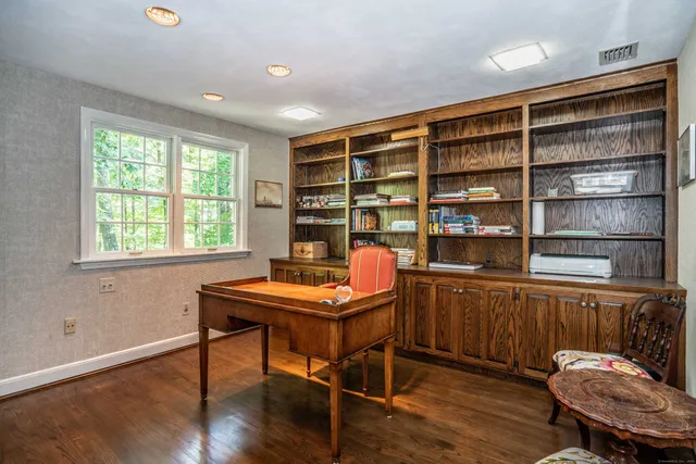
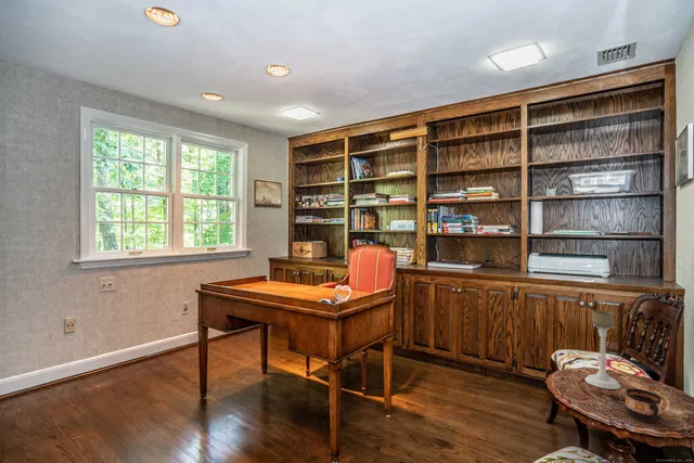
+ candle holder (602, 347)
+ cup (642, 406)
